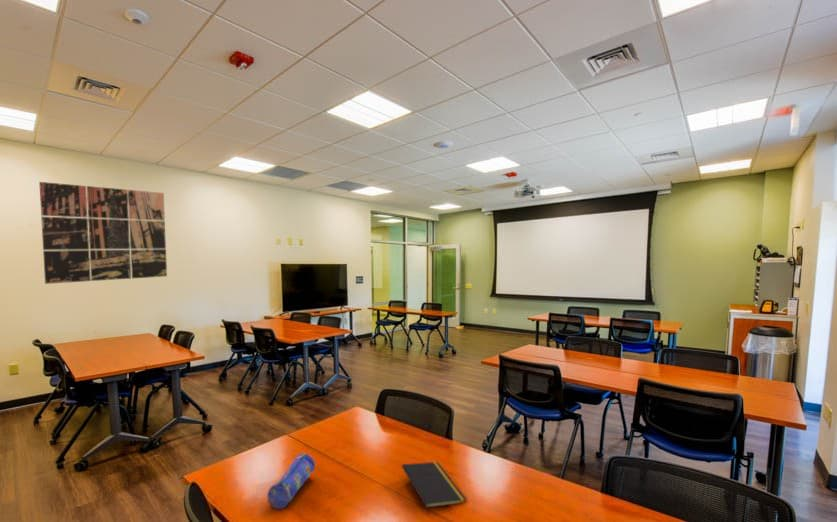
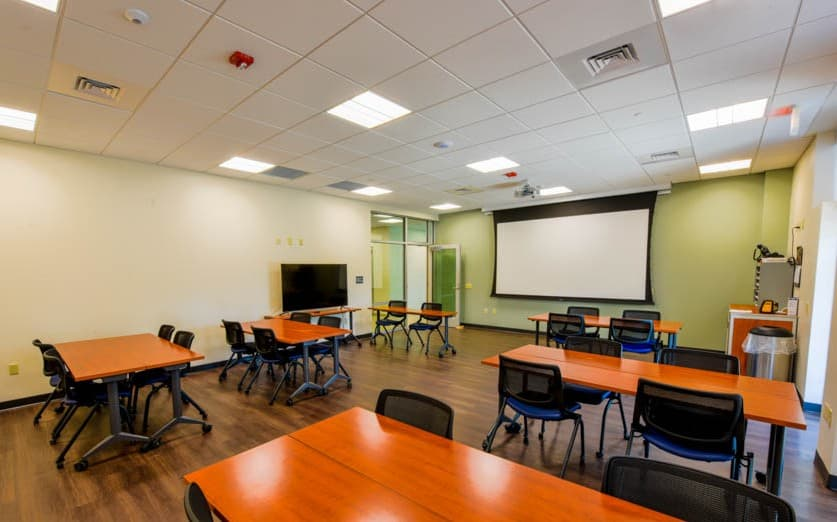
- wall art (109, 234)
- pencil case (293, 477)
- notepad (432, 482)
